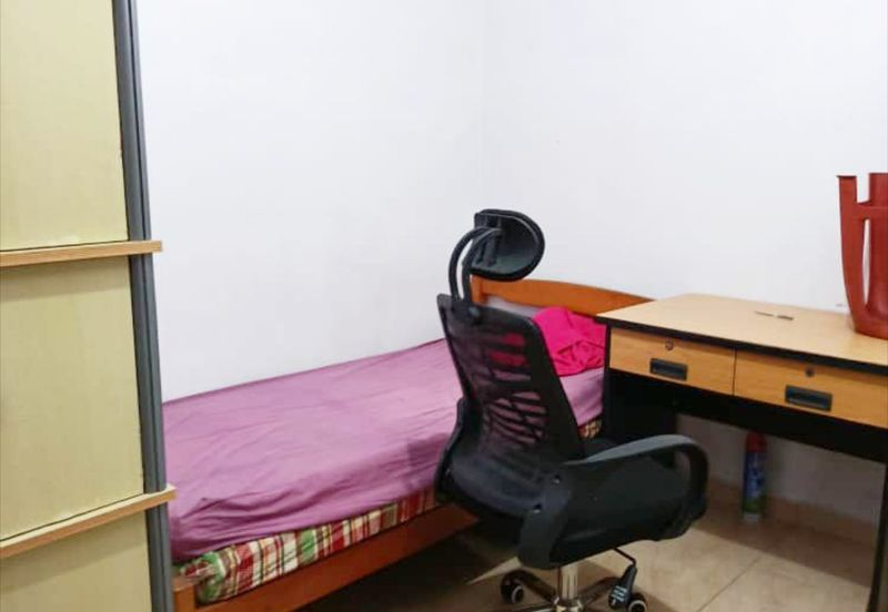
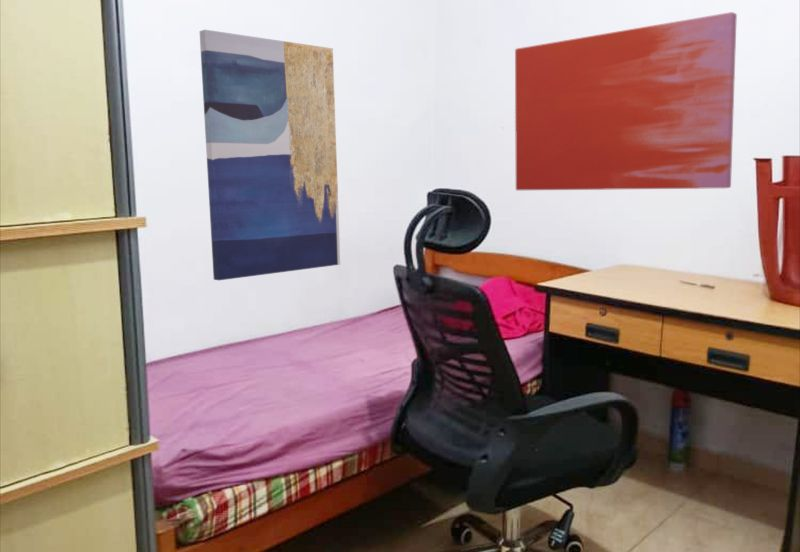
+ wall art (613, 112)
+ wall art (276, 158)
